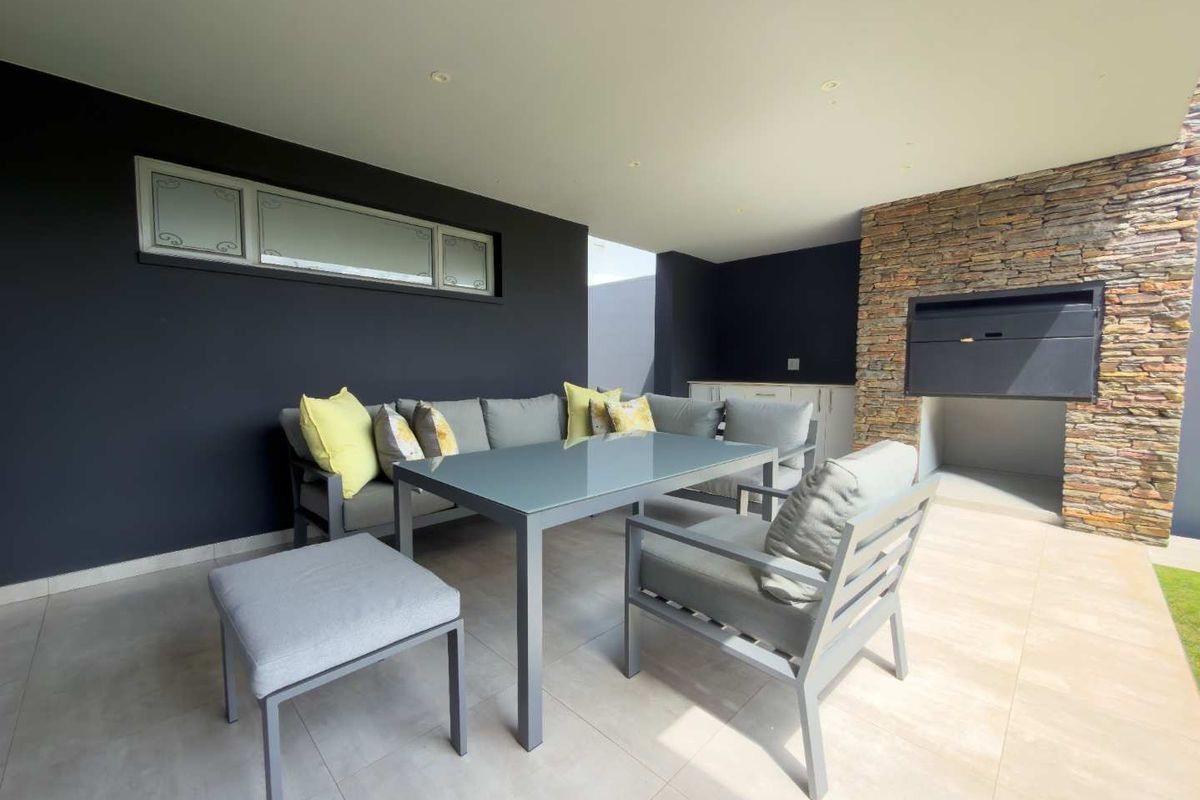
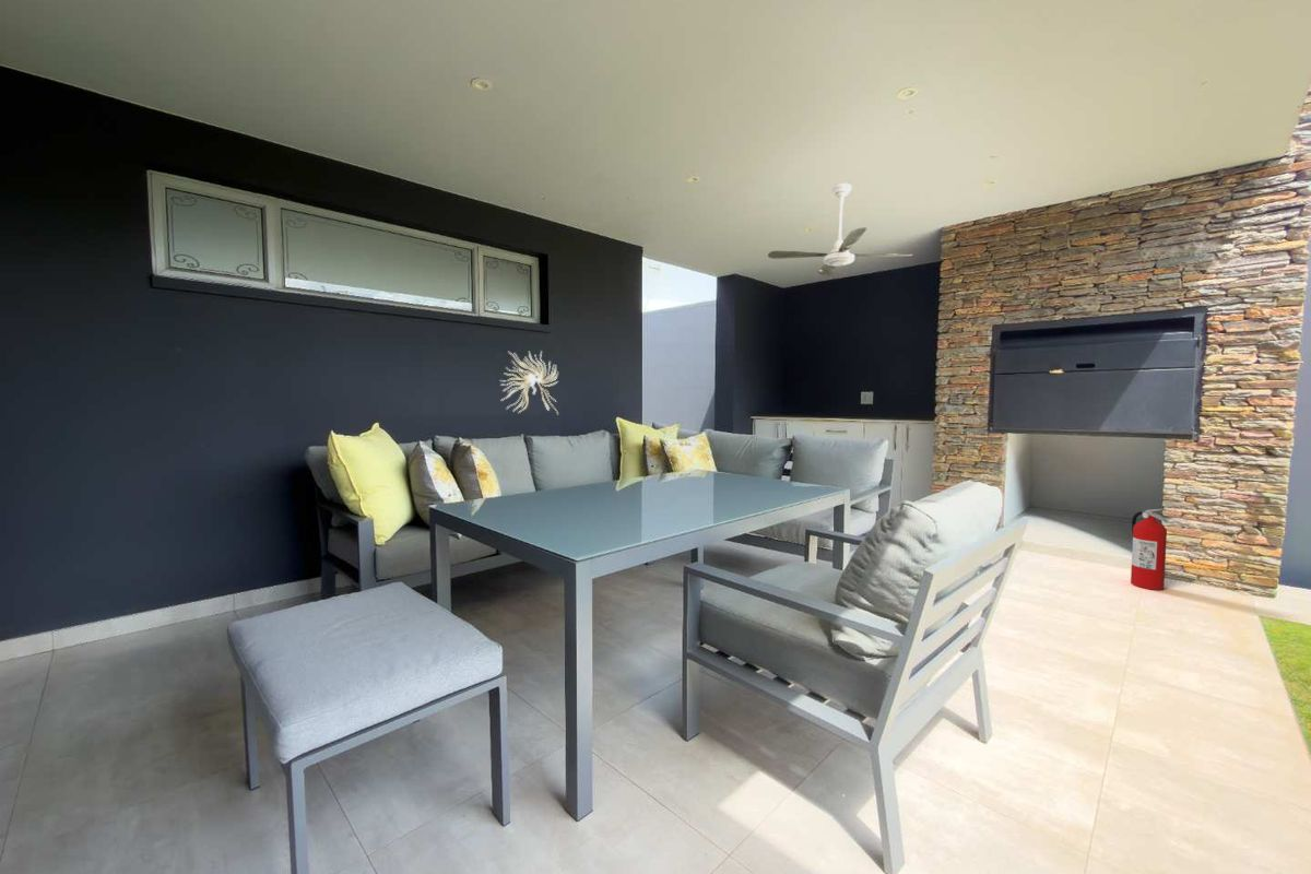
+ wall sculpture (530, 381)
+ fire extinguisher (1148, 546)
+ ceiling fan (839, 224)
